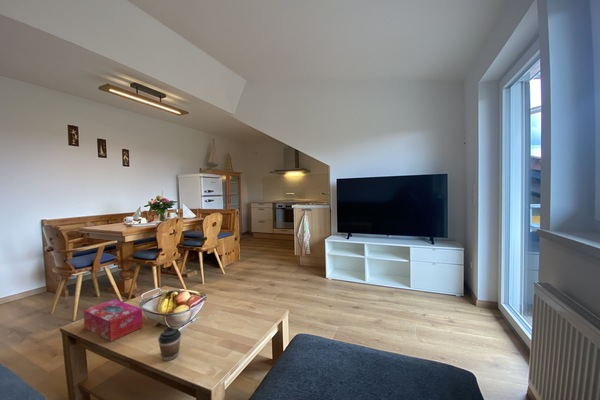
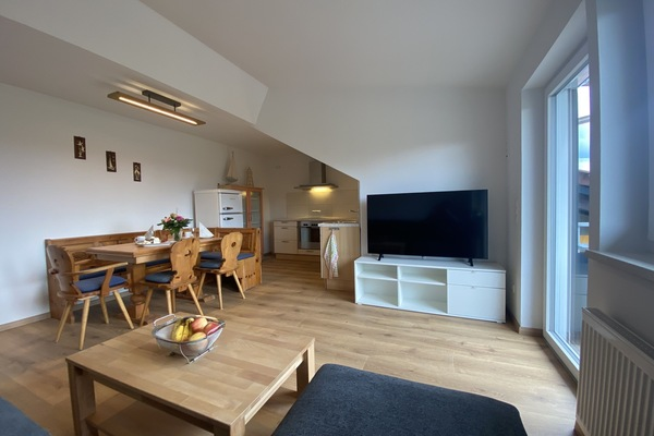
- tissue box (113, 318)
- coffee cup (170, 342)
